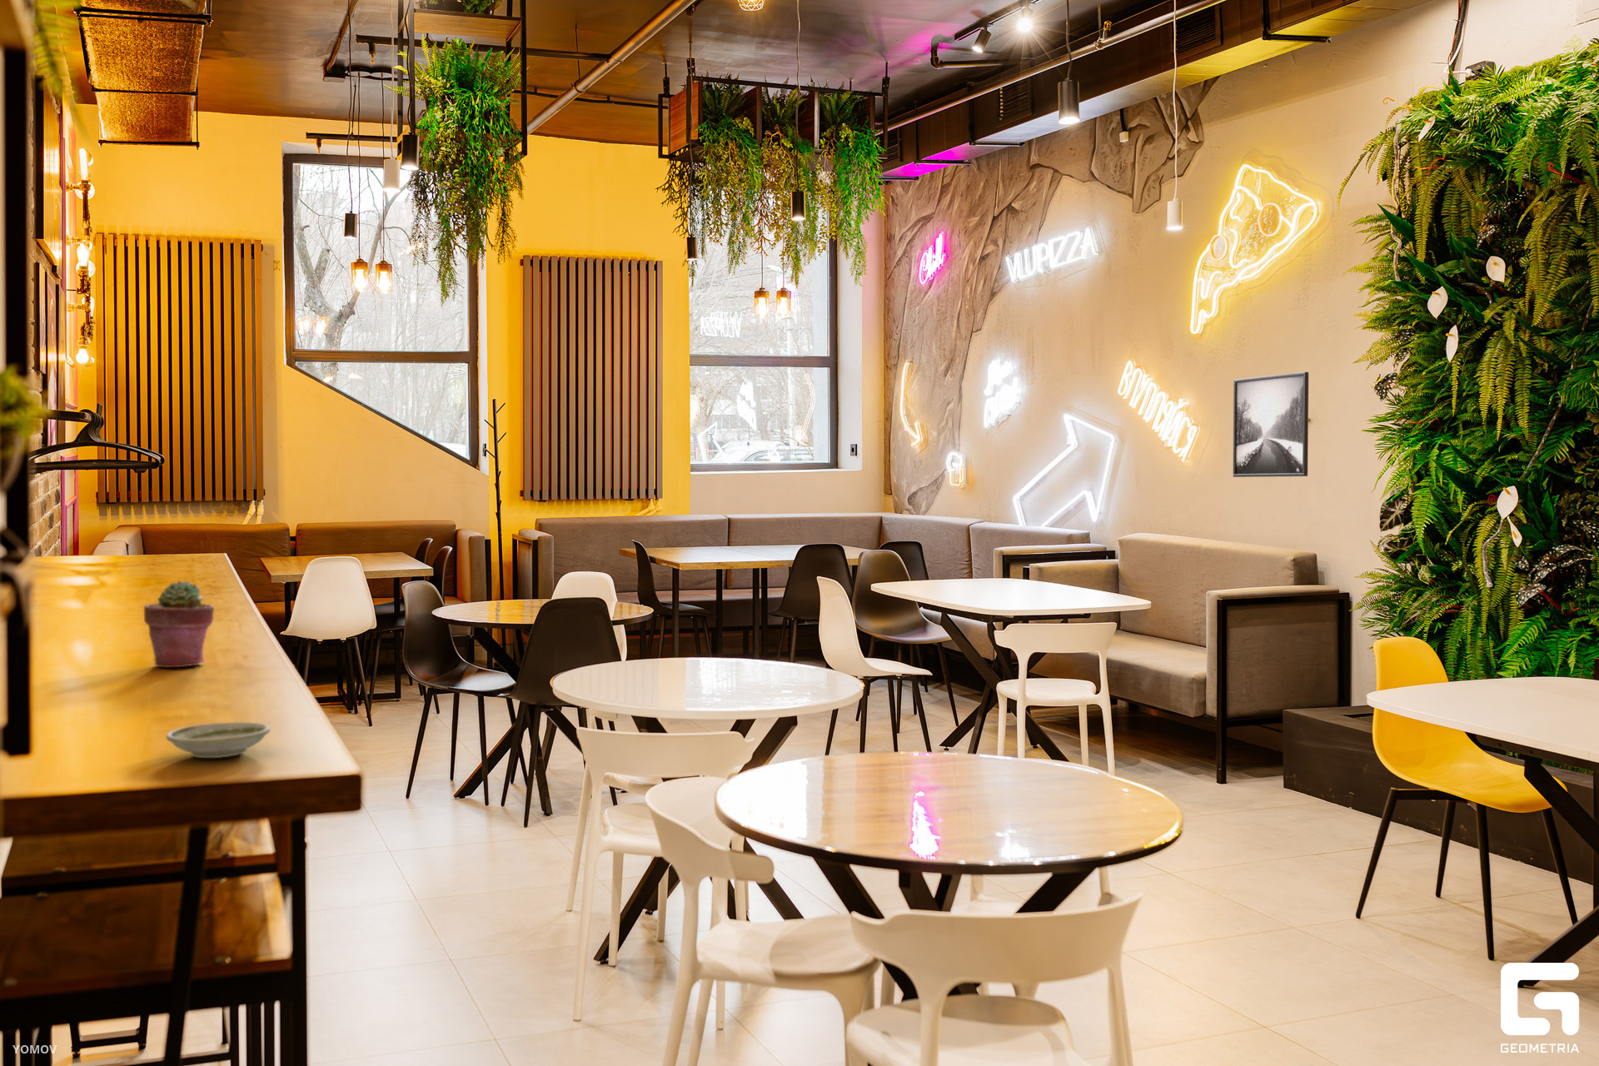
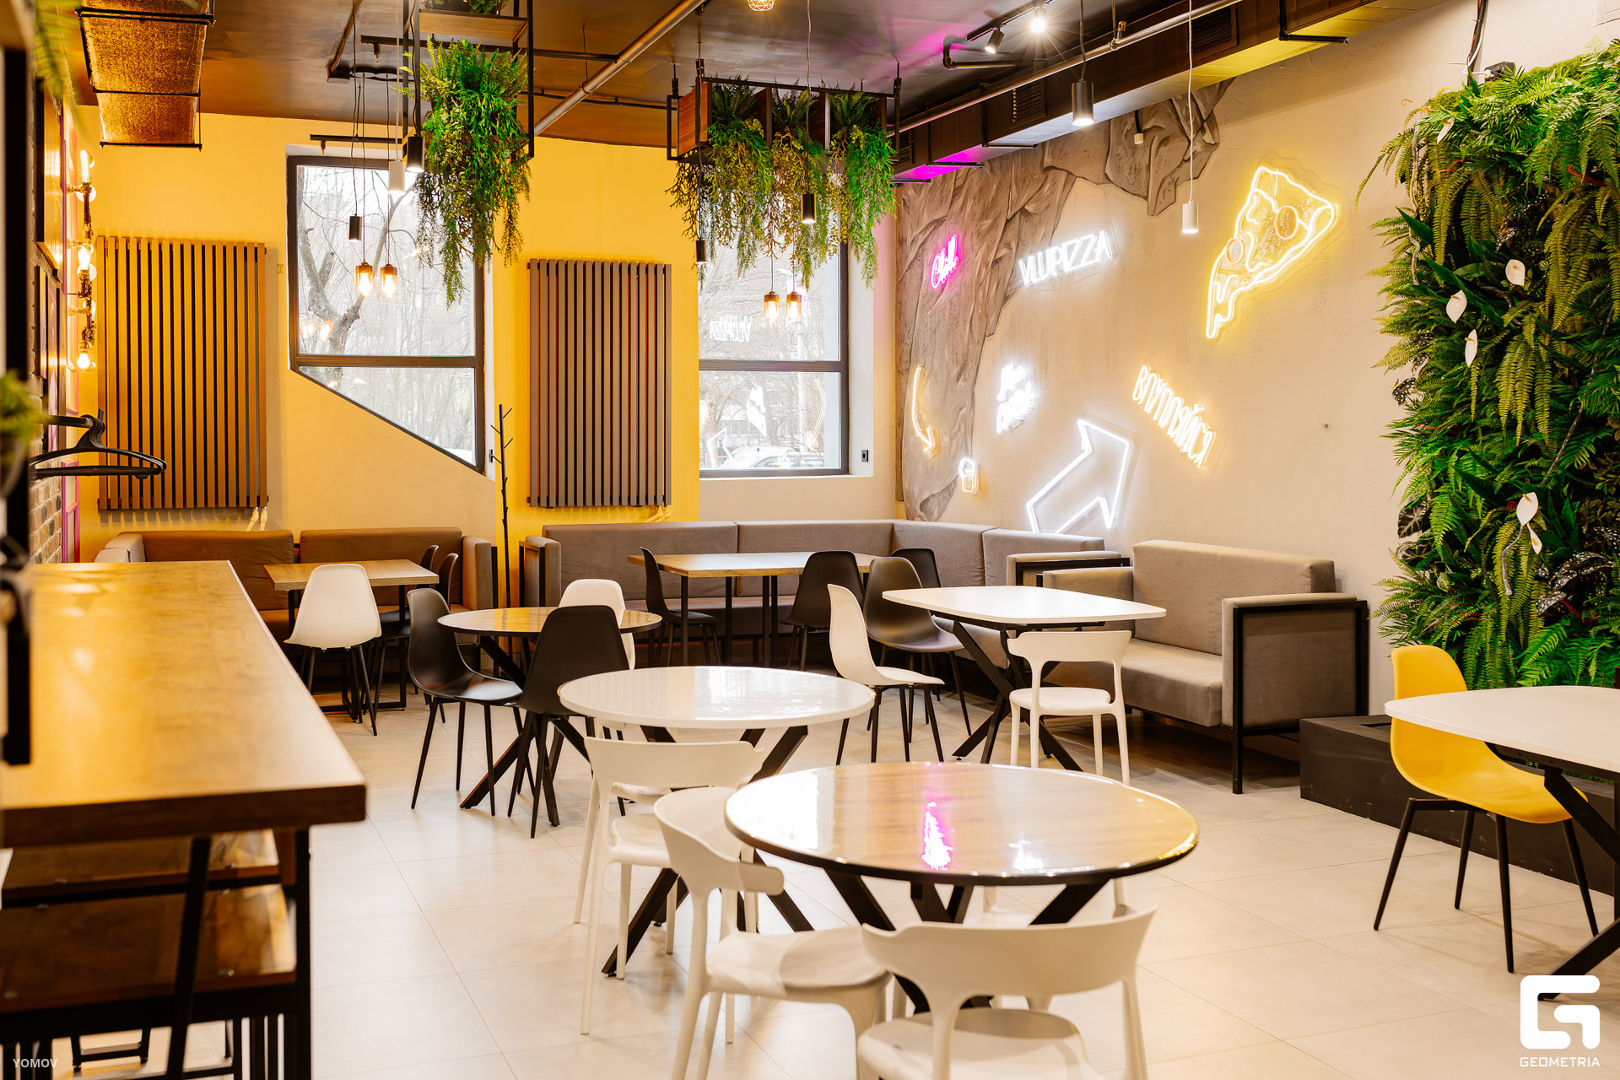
- saucer (219, 741)
- potted succulent (178, 622)
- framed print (1269, 426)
